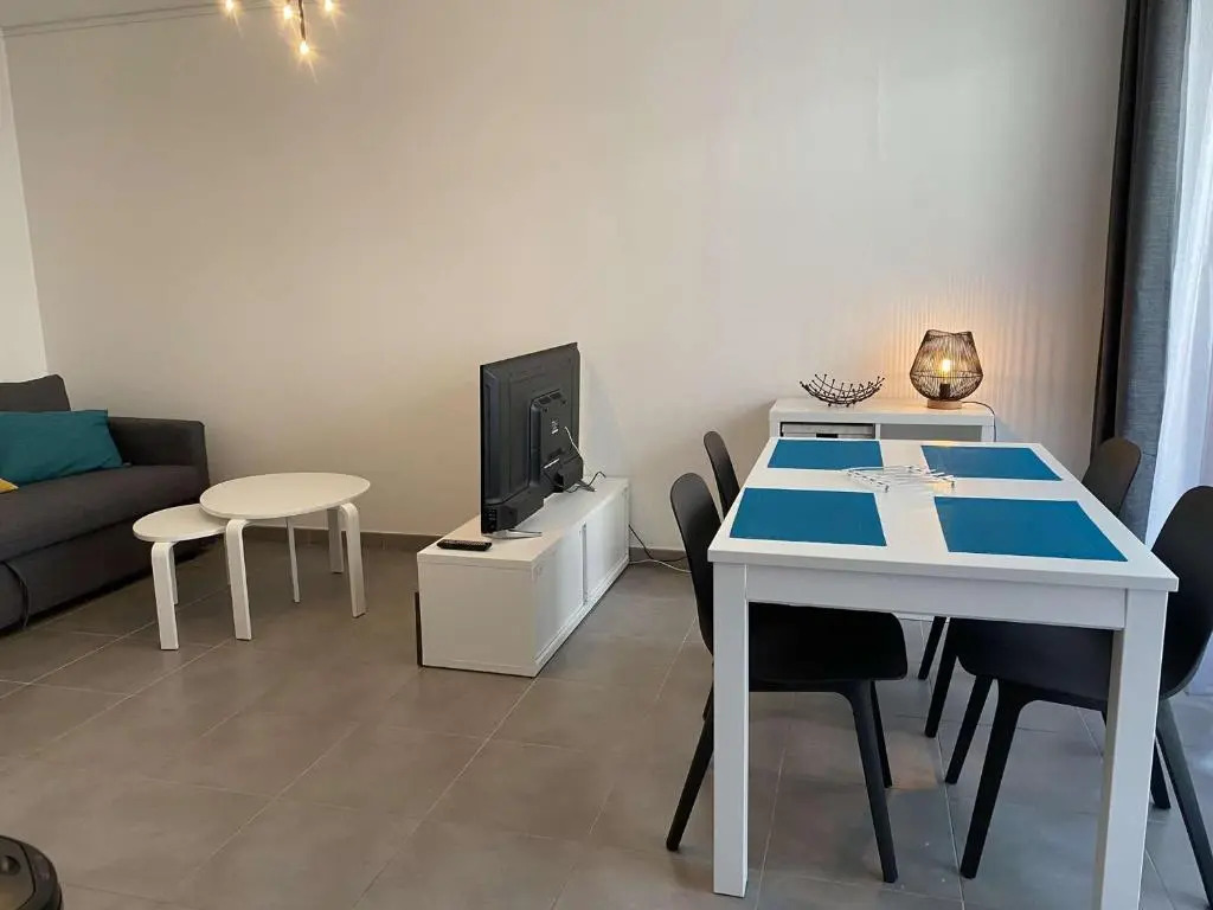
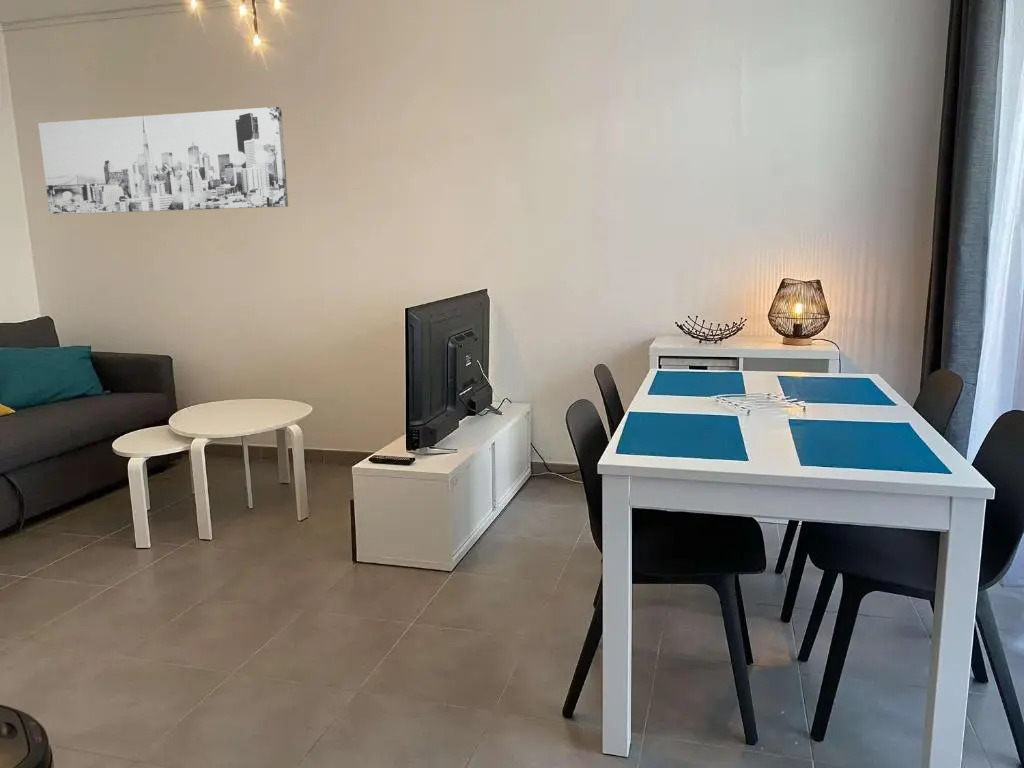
+ wall art (159, 163)
